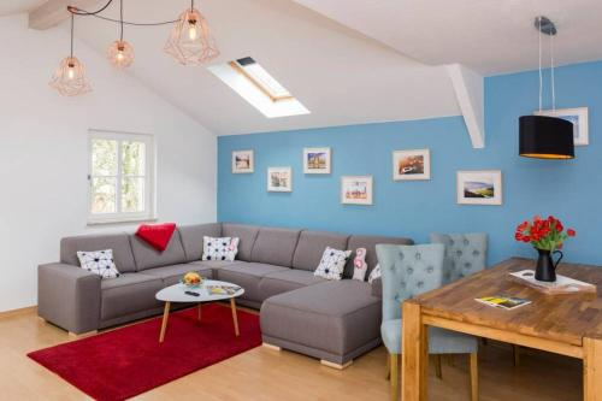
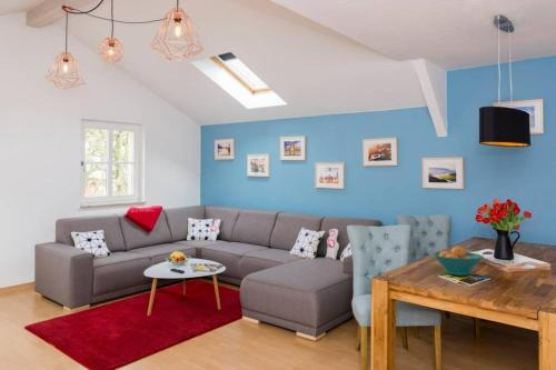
+ fruit bowl (457, 259)
